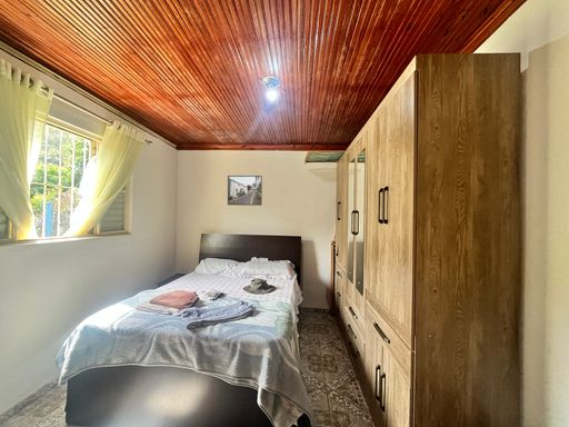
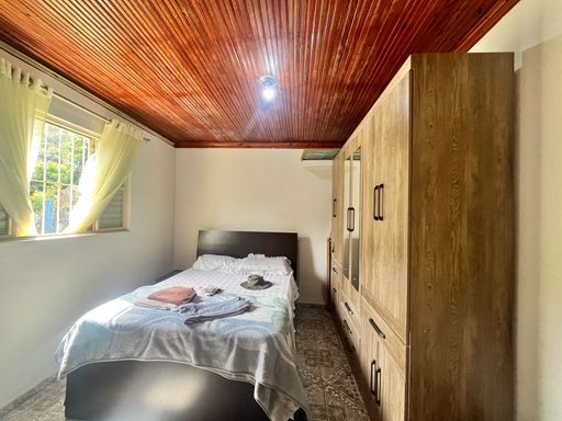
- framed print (244, 190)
